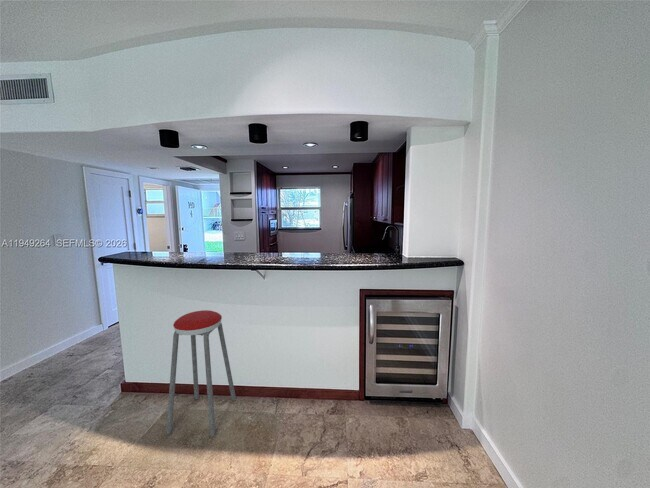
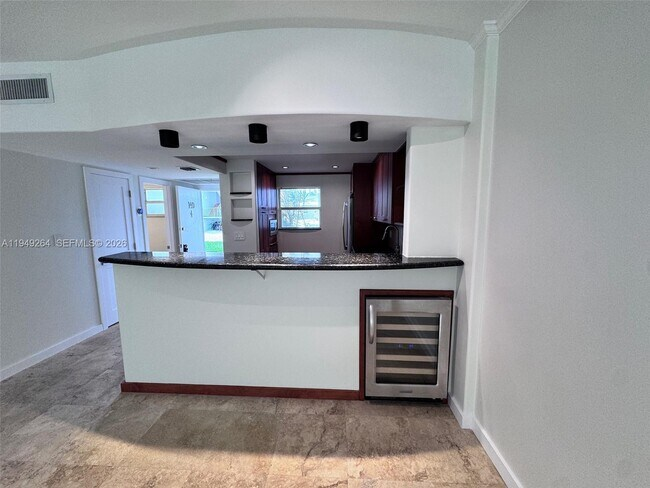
- music stool (205, 366)
